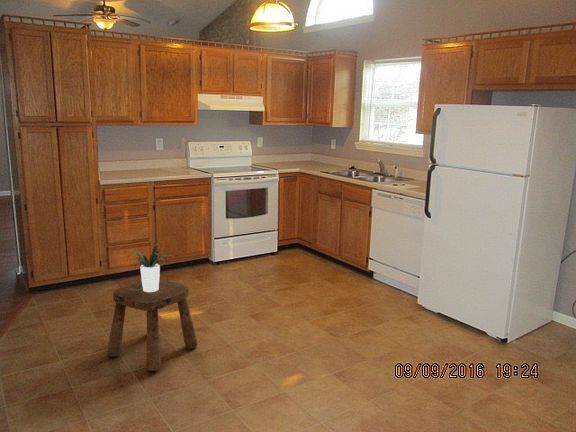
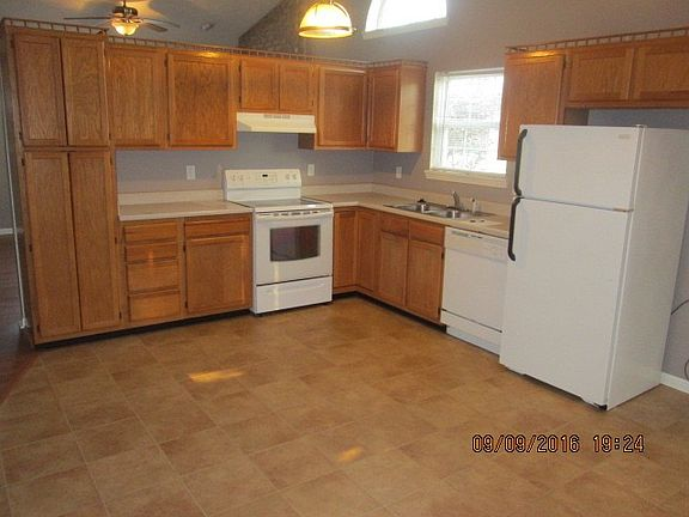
- potted plant (150, 268)
- stool (152, 320)
